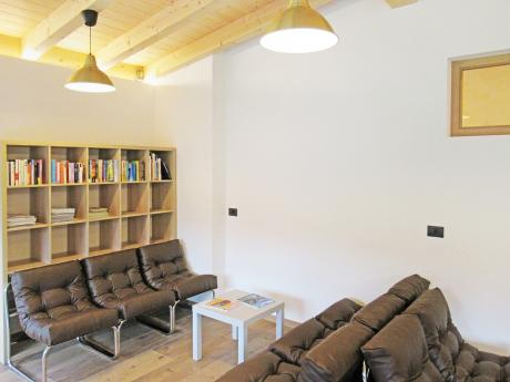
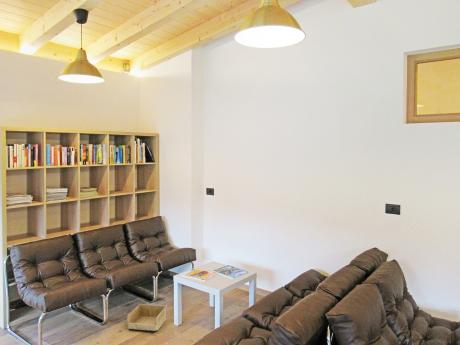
+ storage bin (147, 317)
